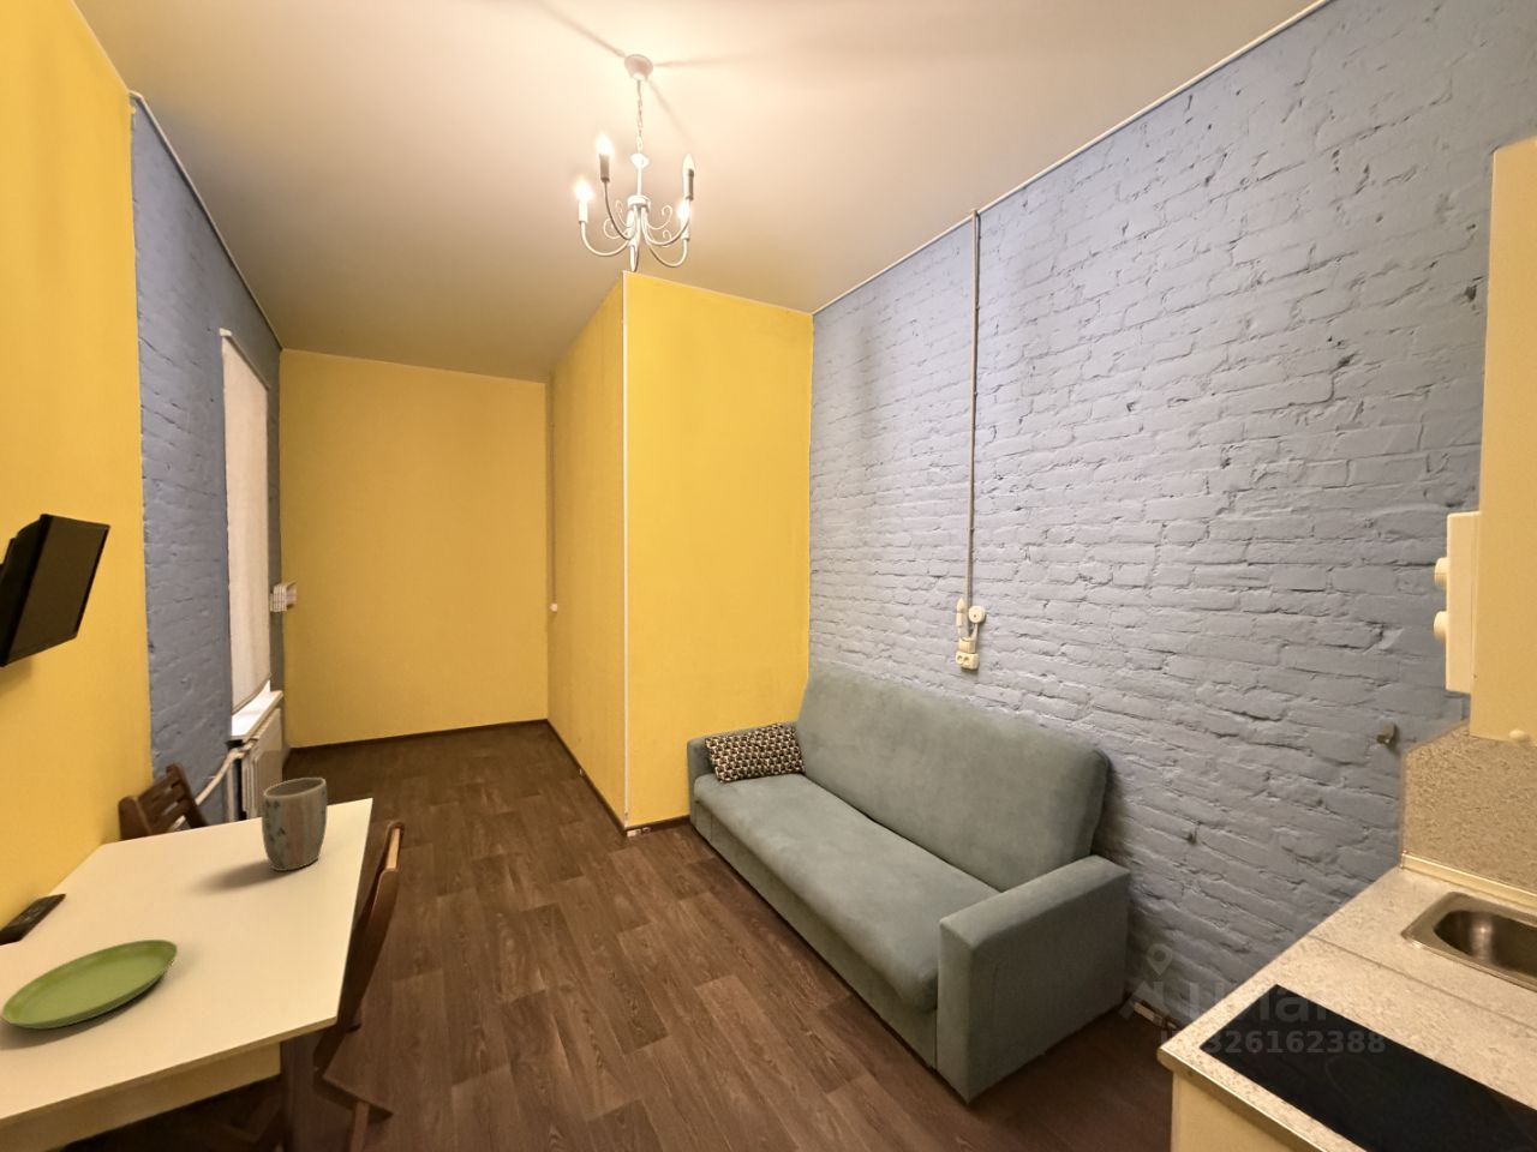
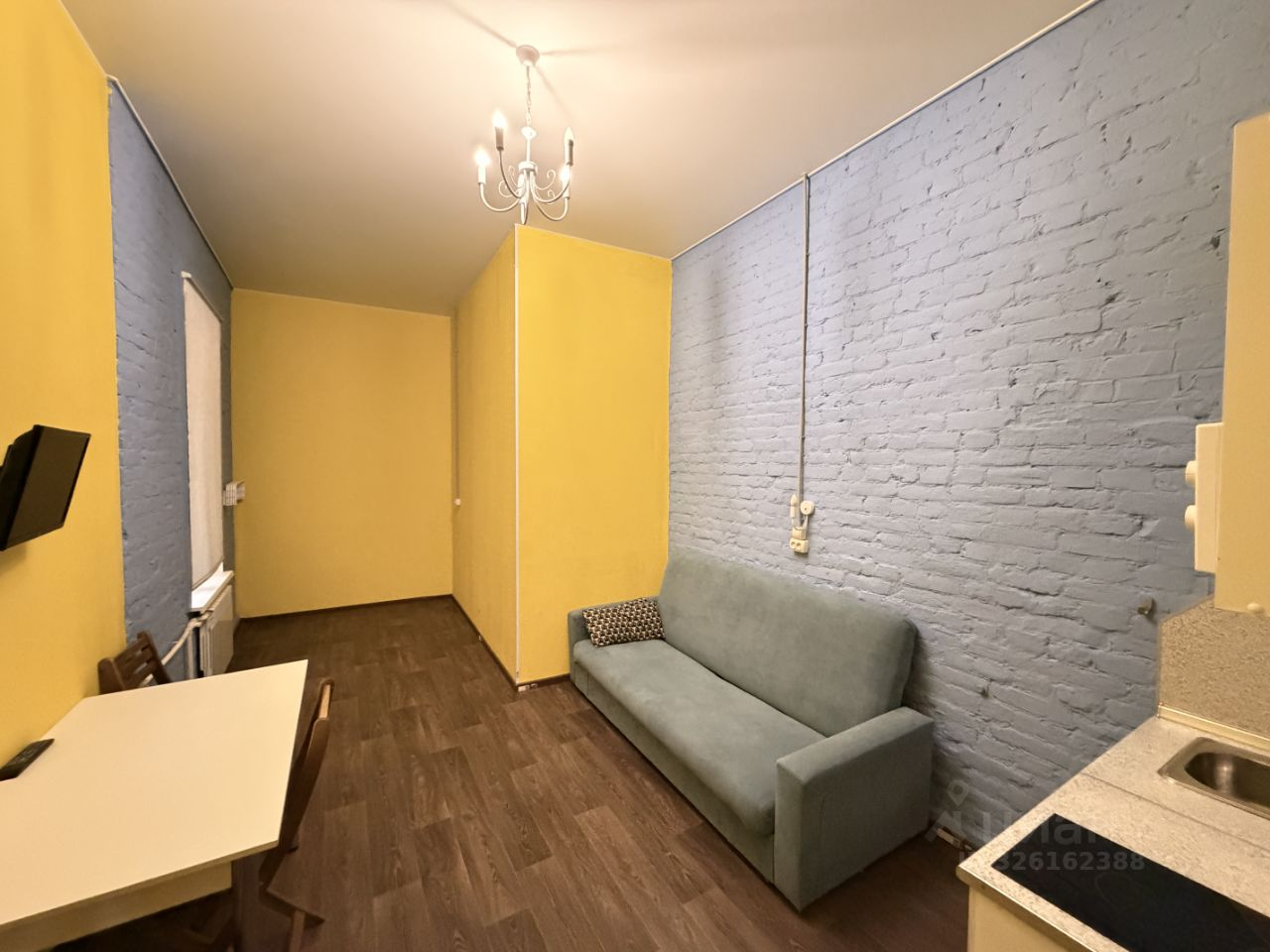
- plant pot (295, 823)
- saucer (96, 985)
